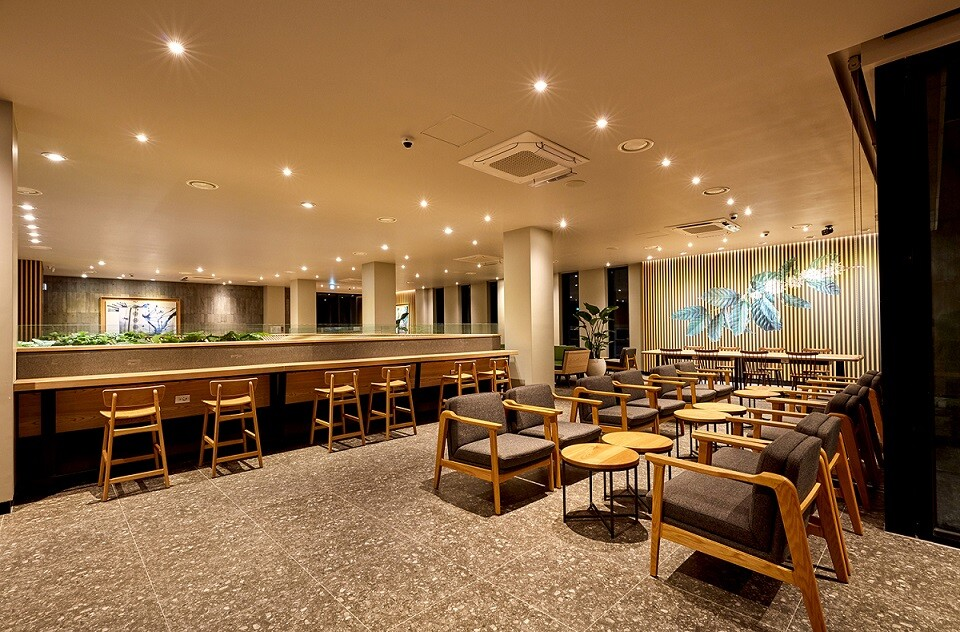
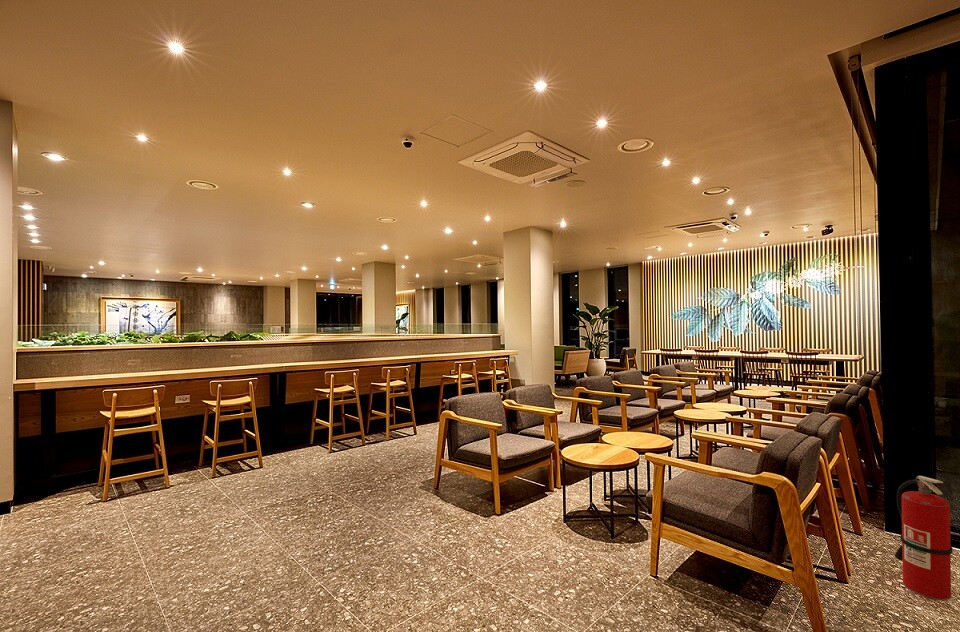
+ fire extinguisher (918, 529)
